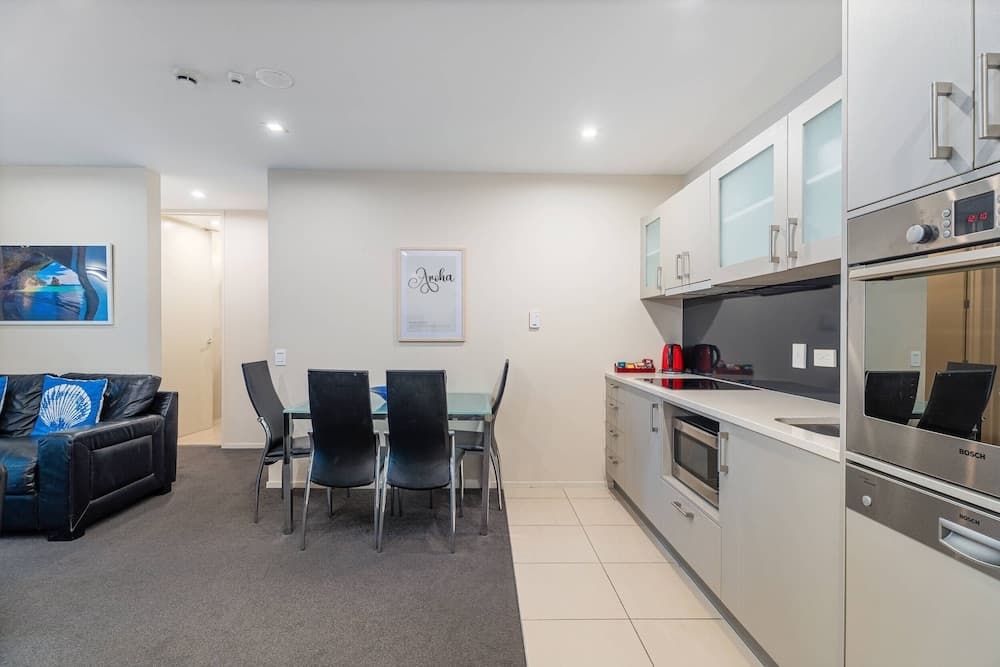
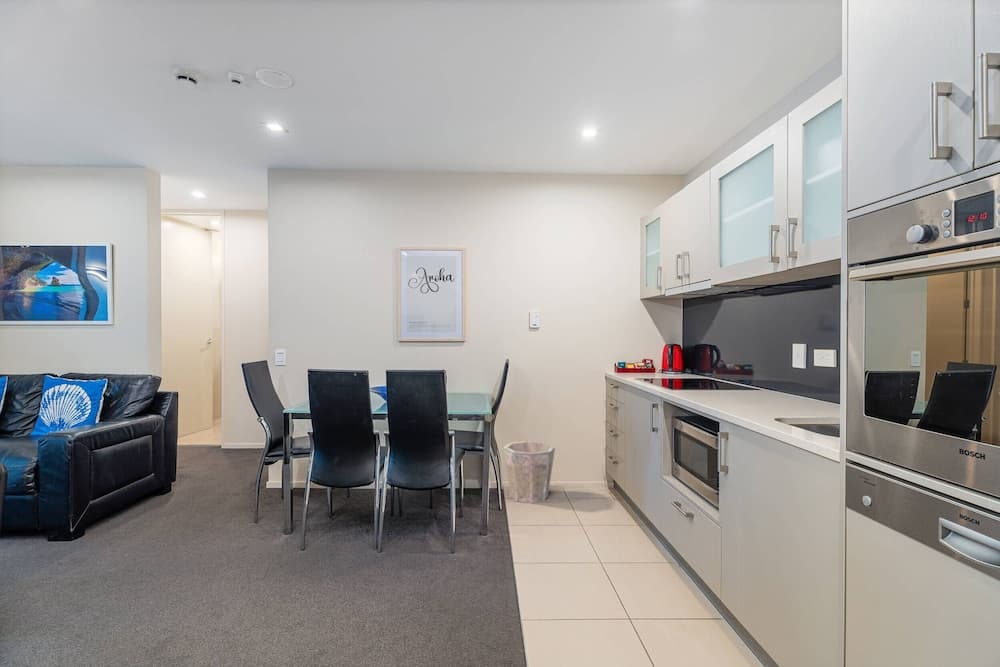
+ waste bin (529, 471)
